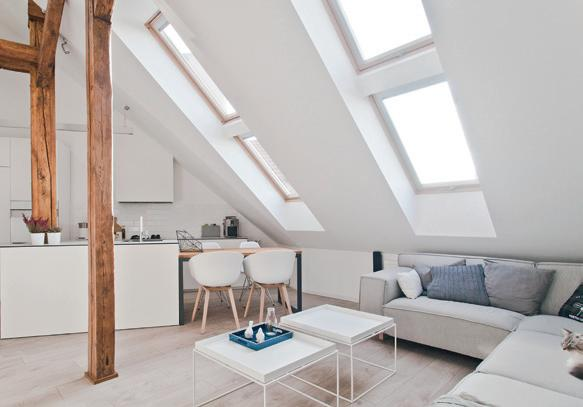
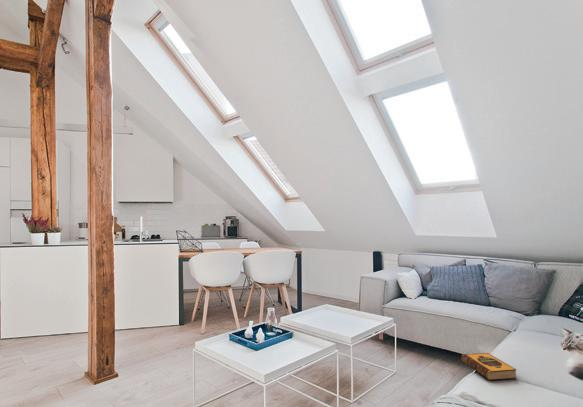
+ hardback book (487, 366)
